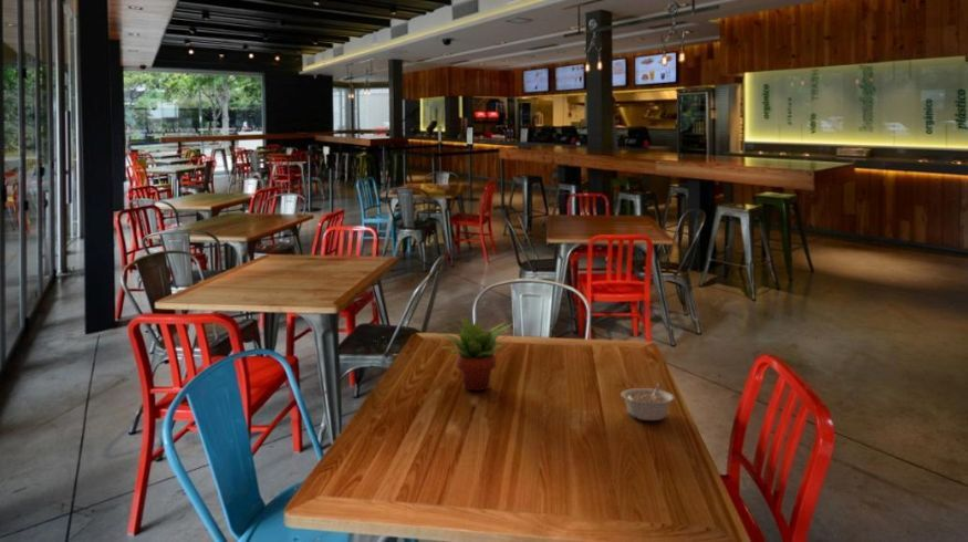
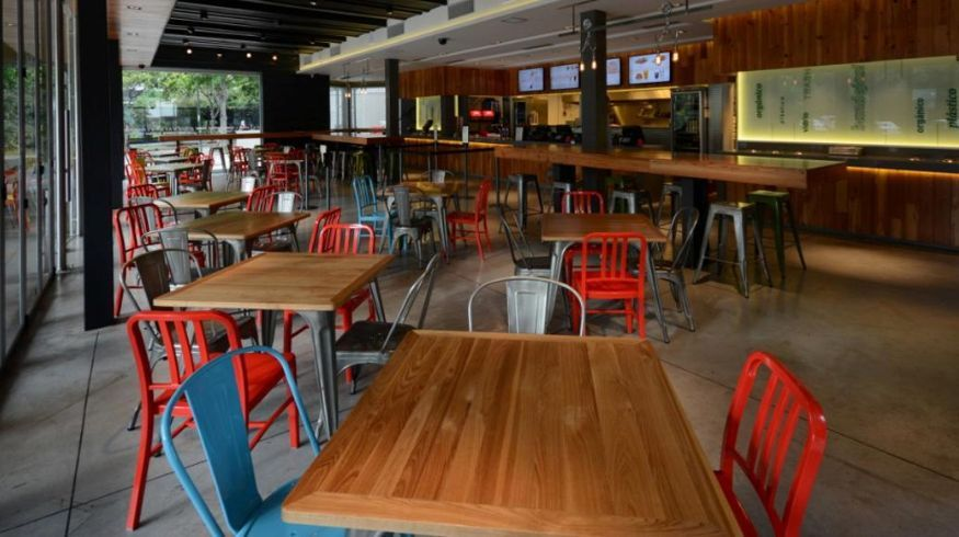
- succulent plant (476, 352)
- legume (646, 402)
